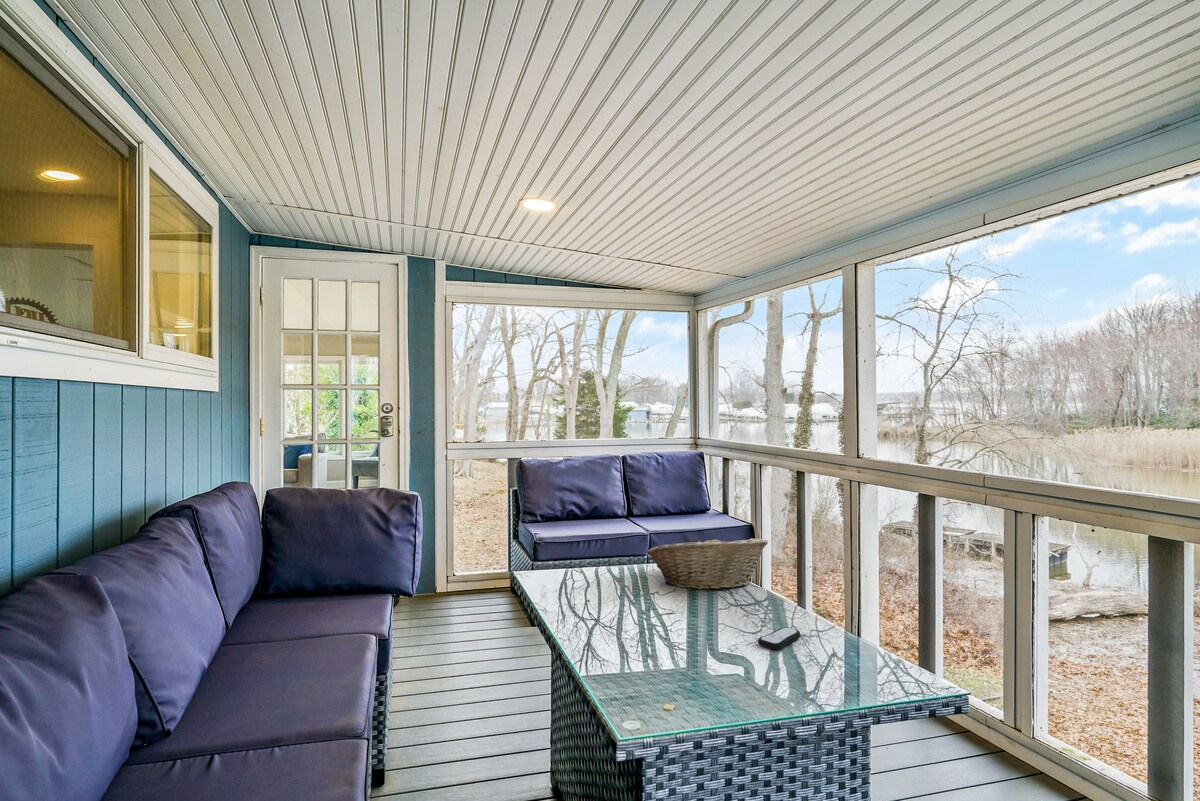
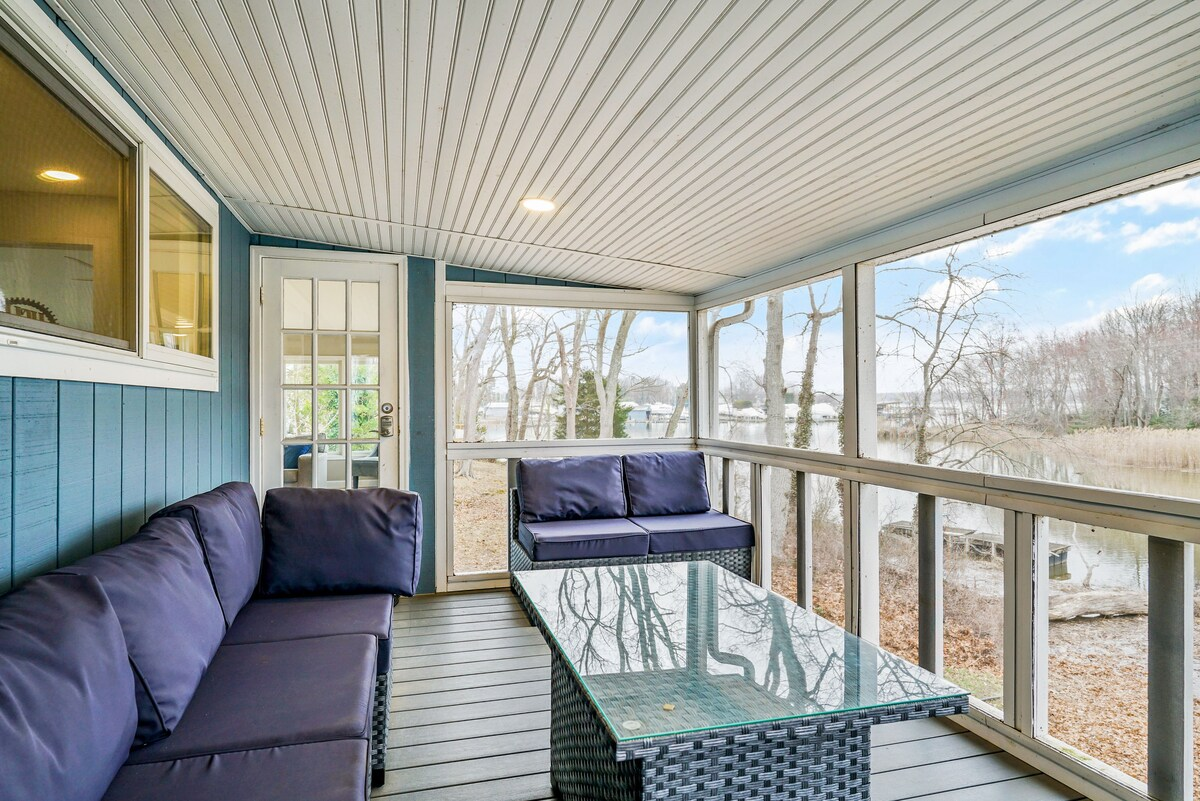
- fruit basket (707, 556)
- remote control (780, 637)
